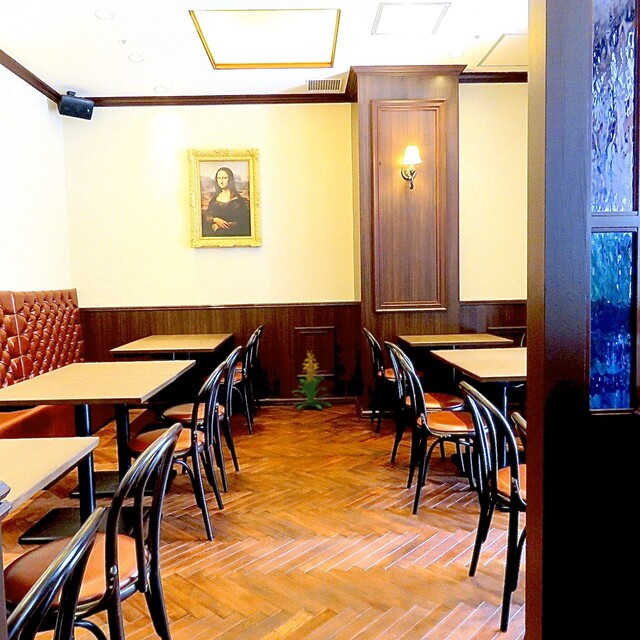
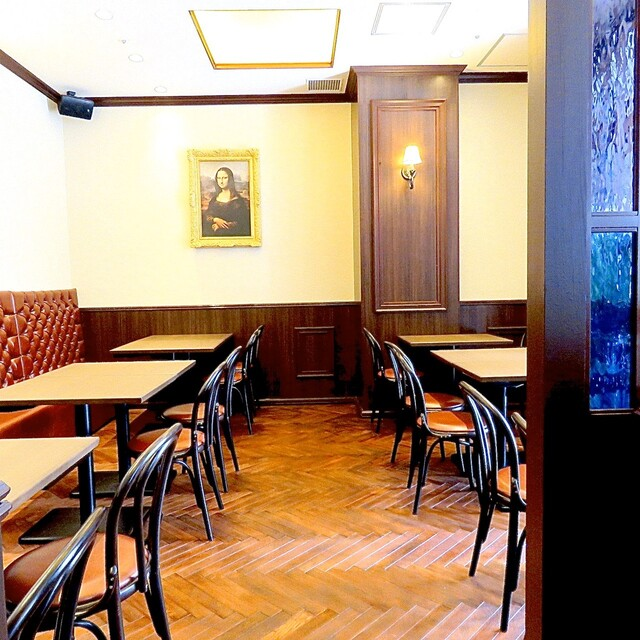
- indoor plant (310, 378)
